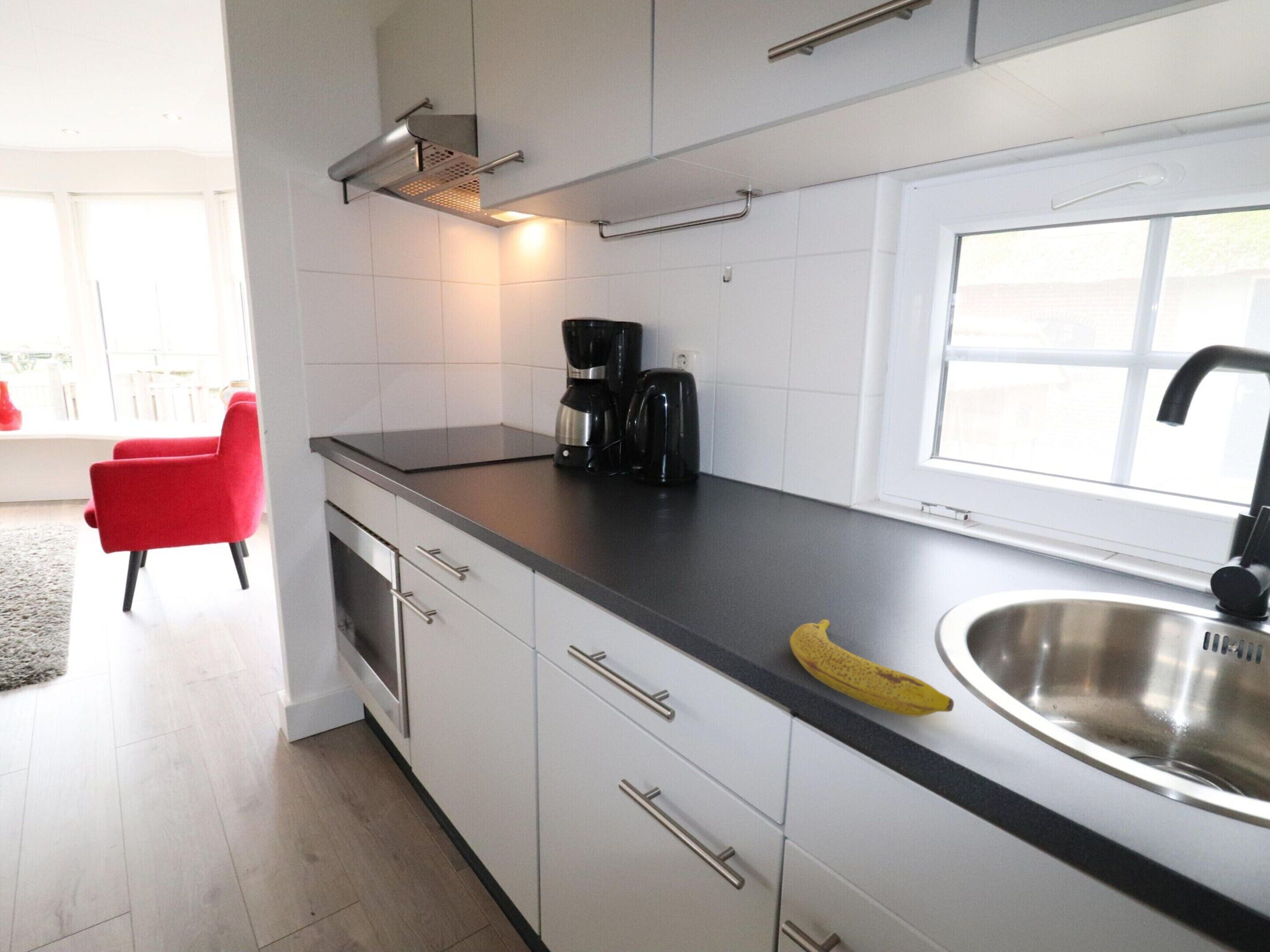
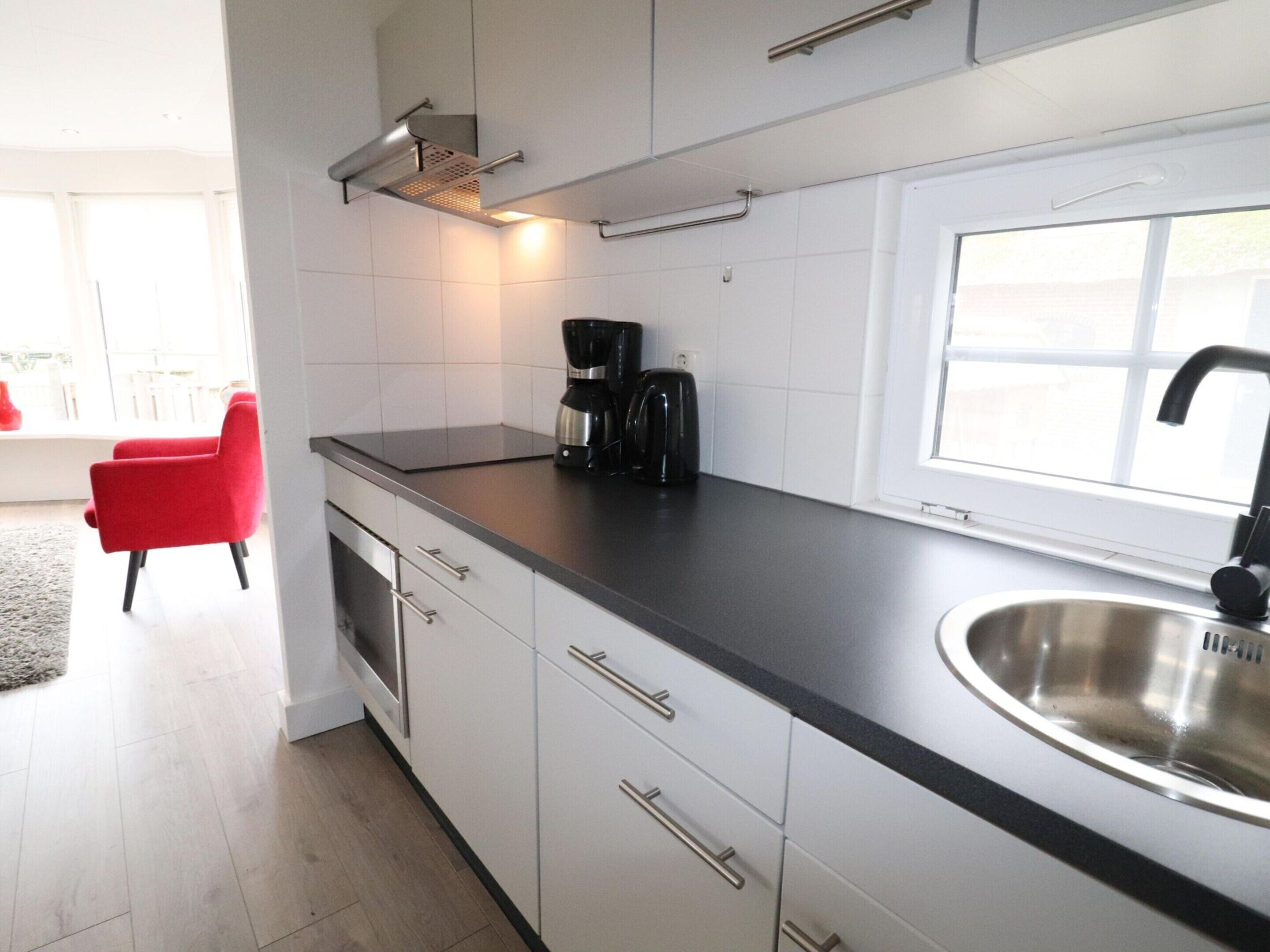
- fruit (852, 656)
